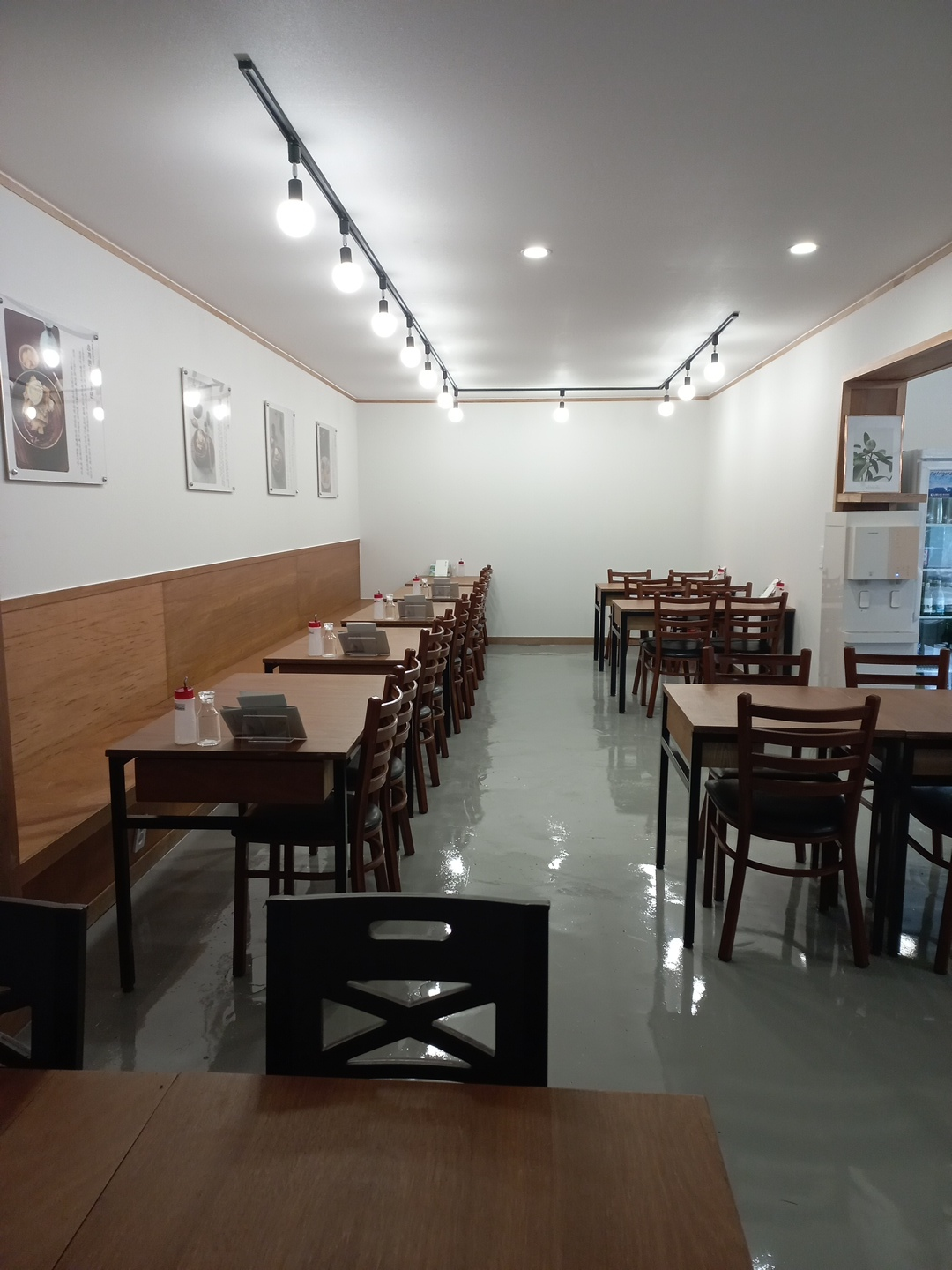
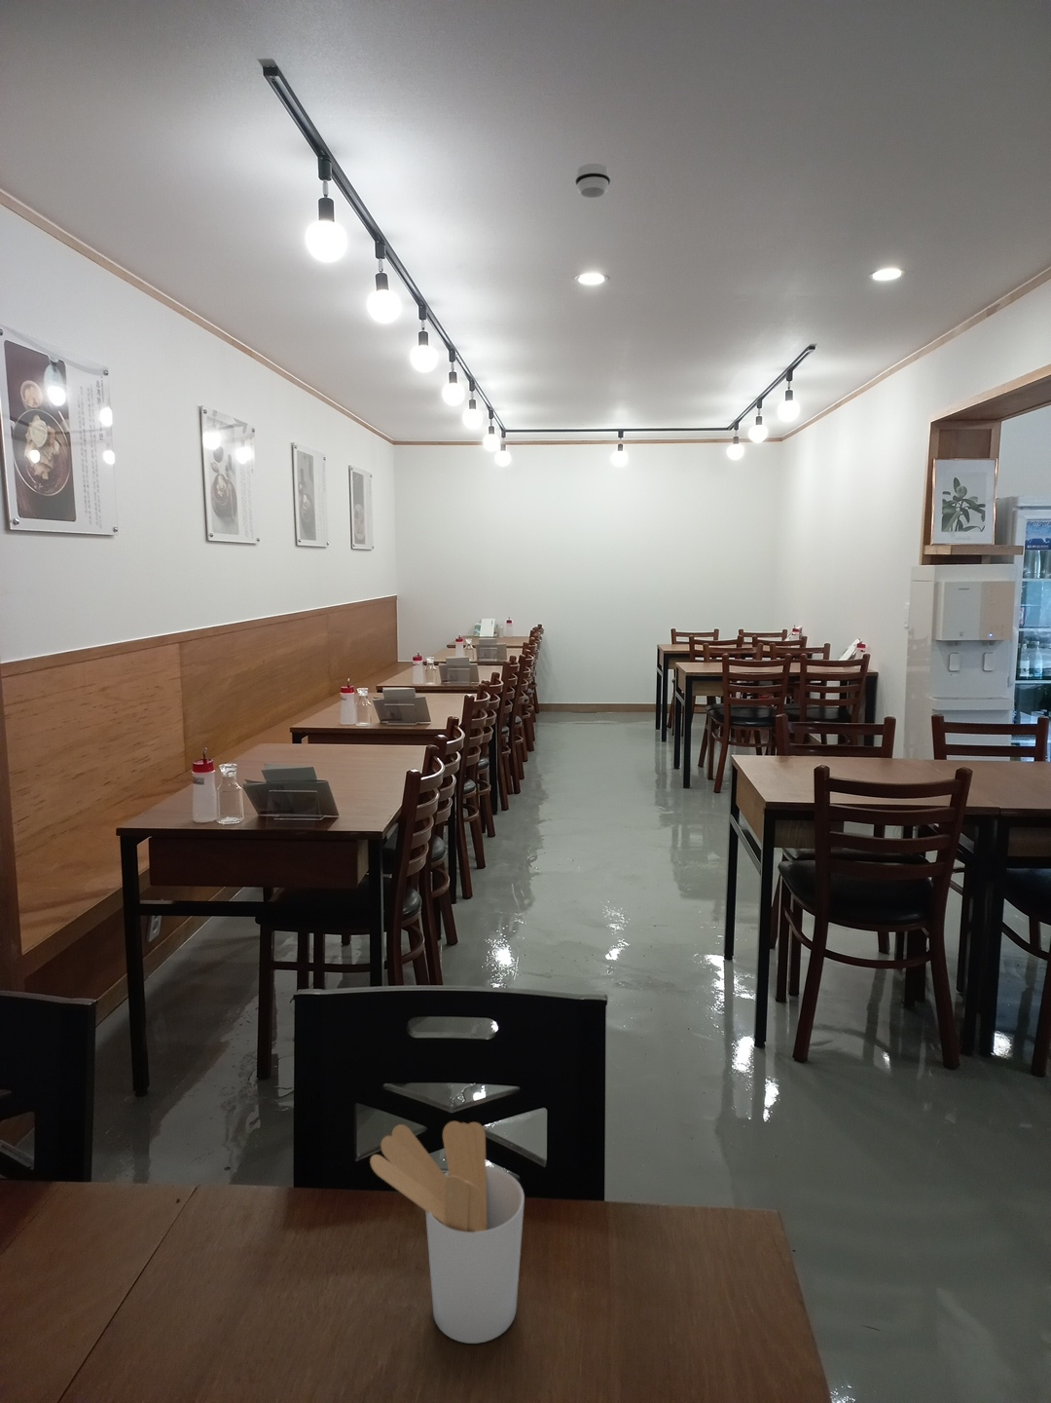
+ smoke detector (593, 181)
+ utensil holder (448, 1224)
